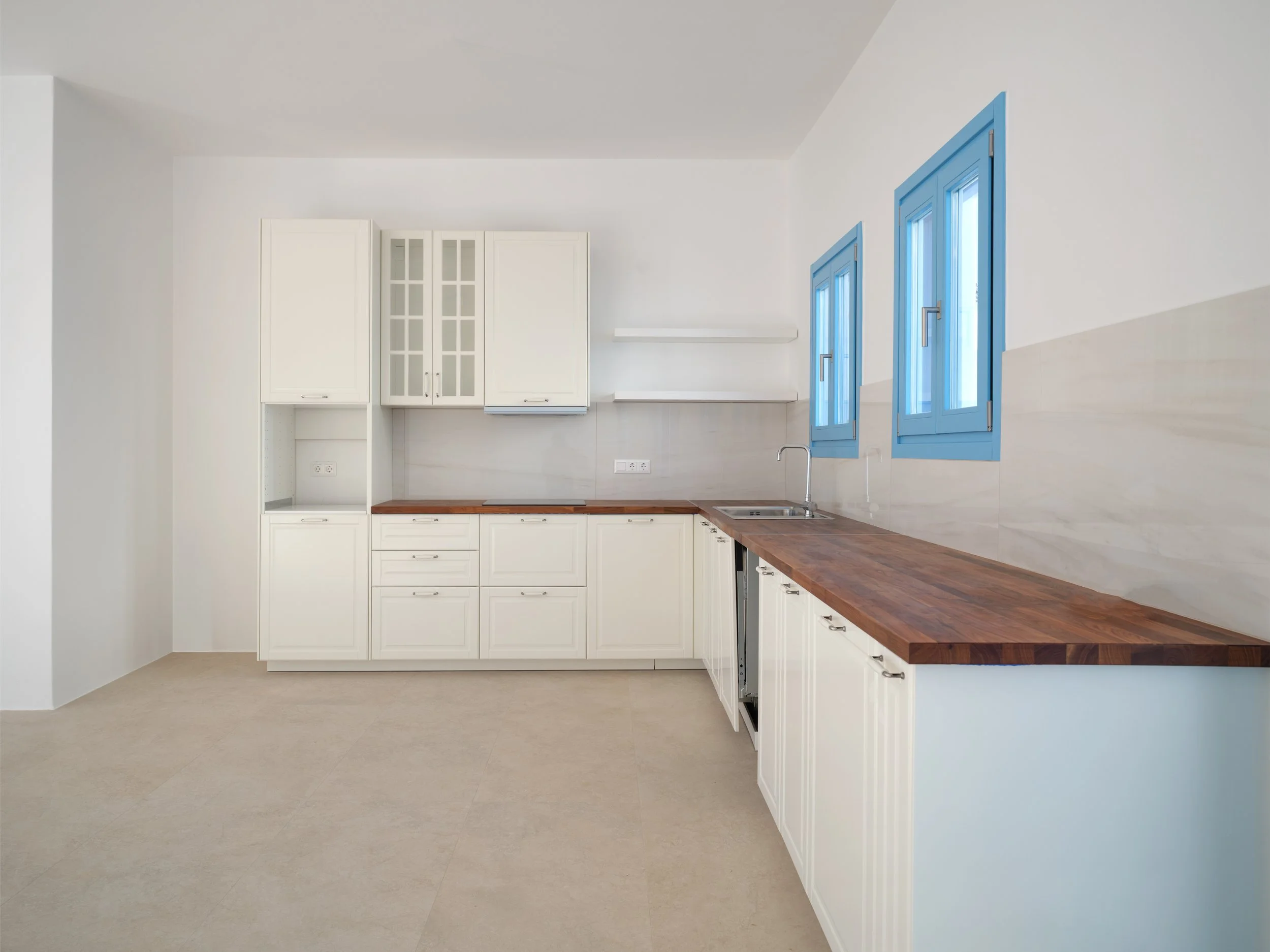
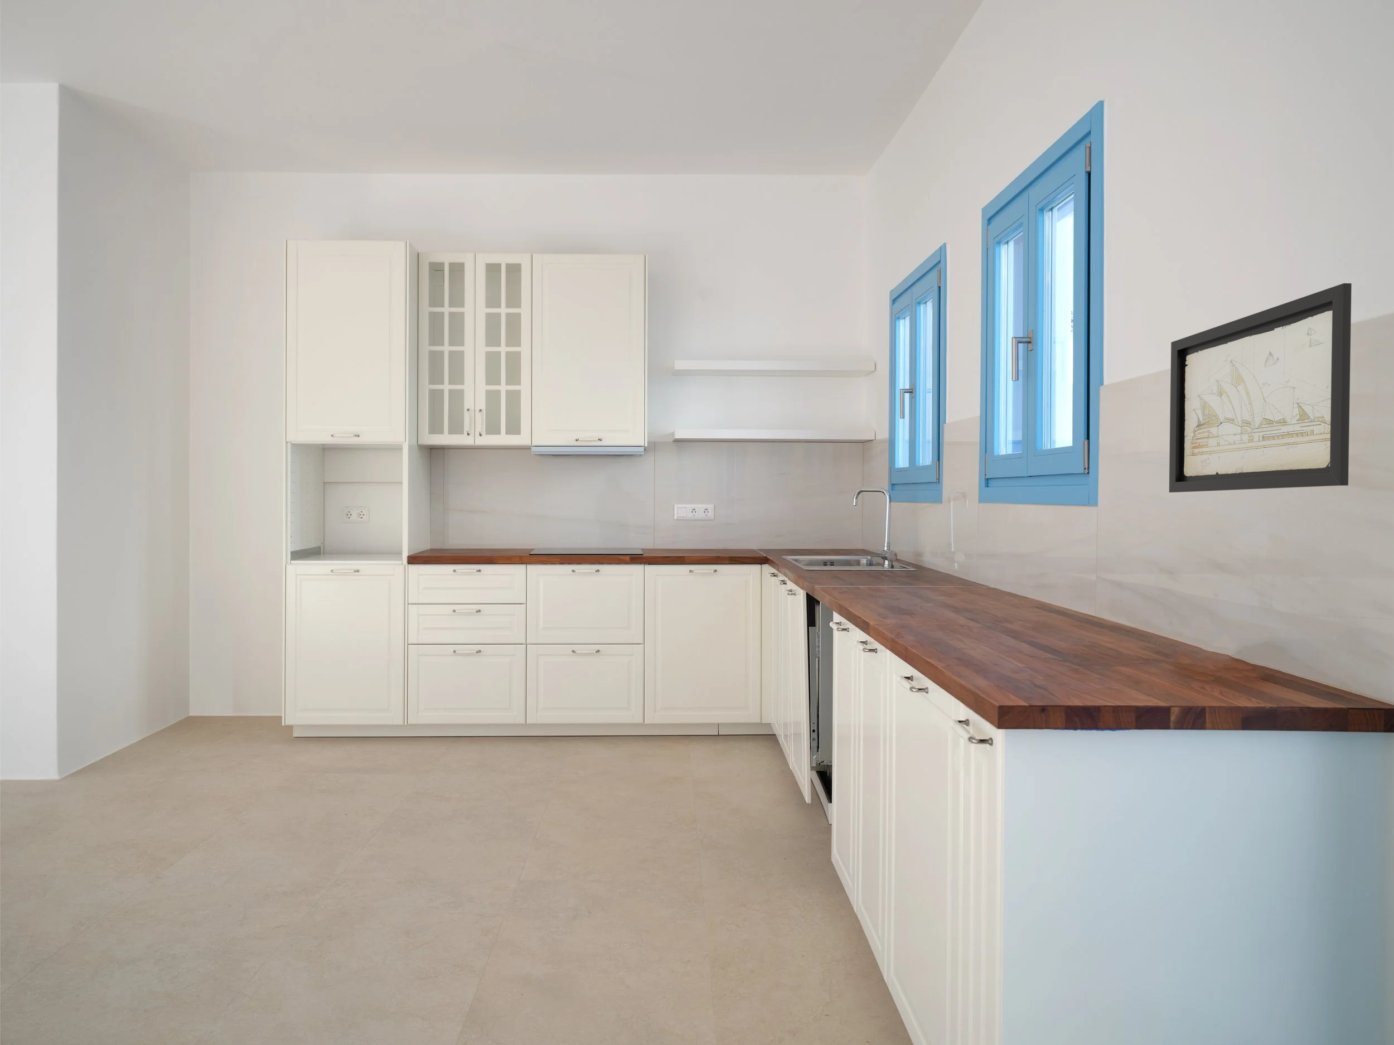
+ wall art (1247, 403)
